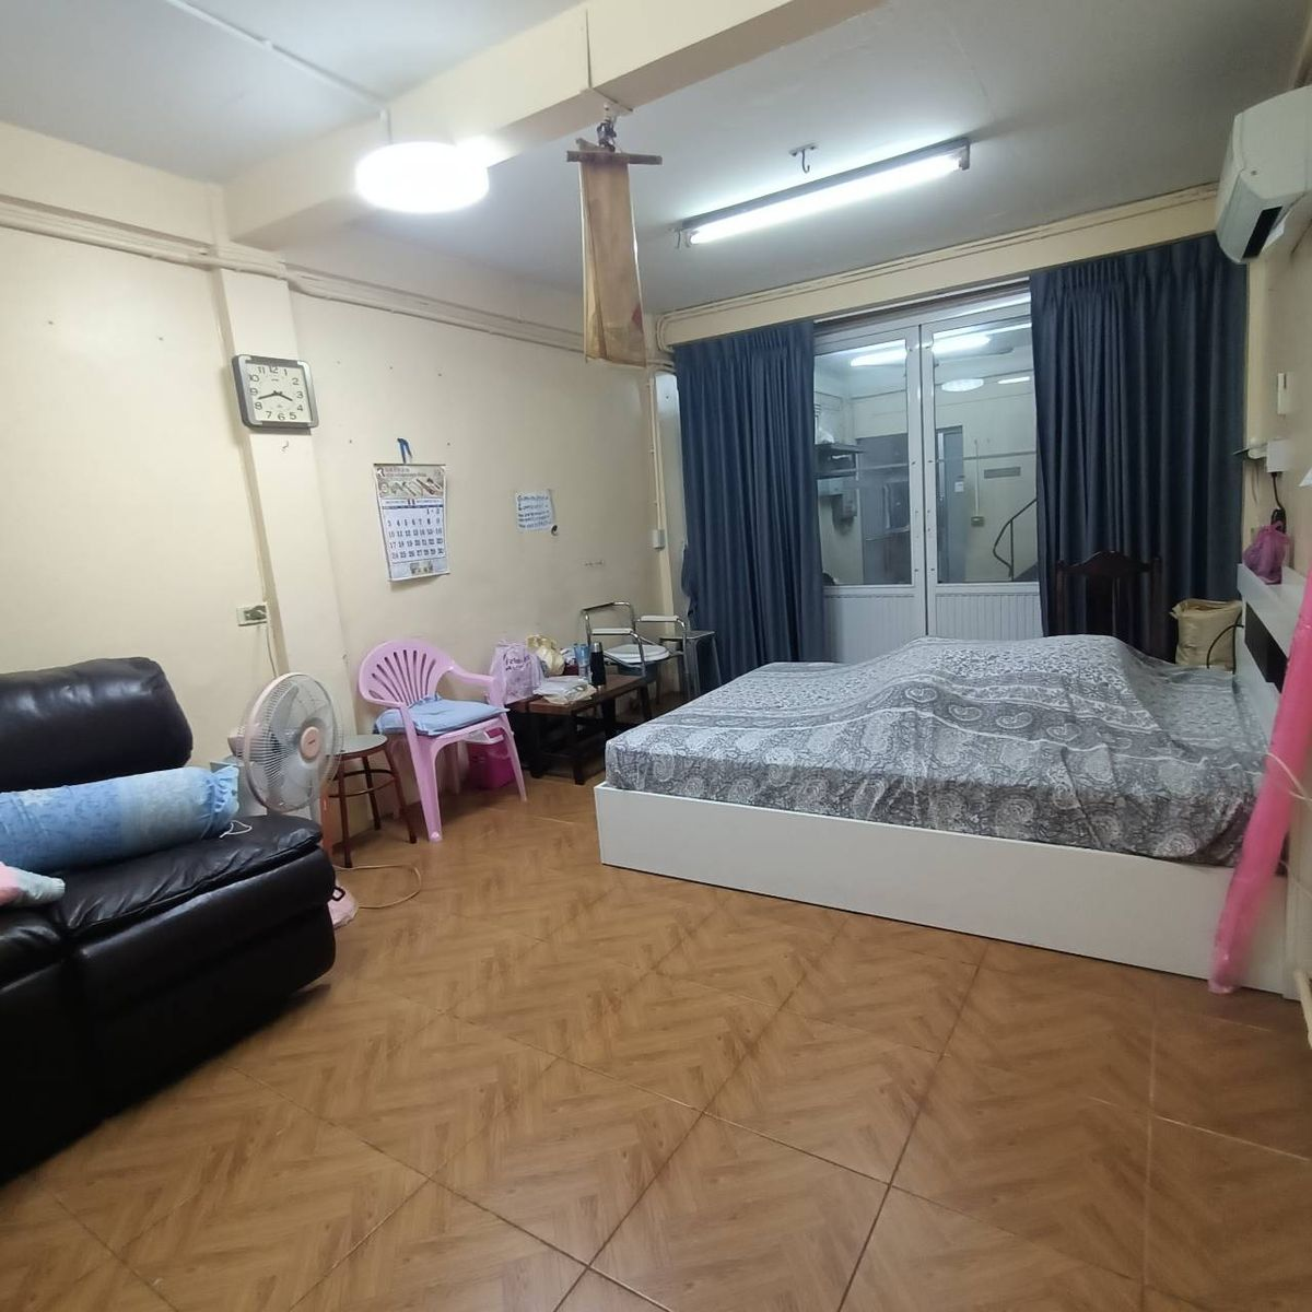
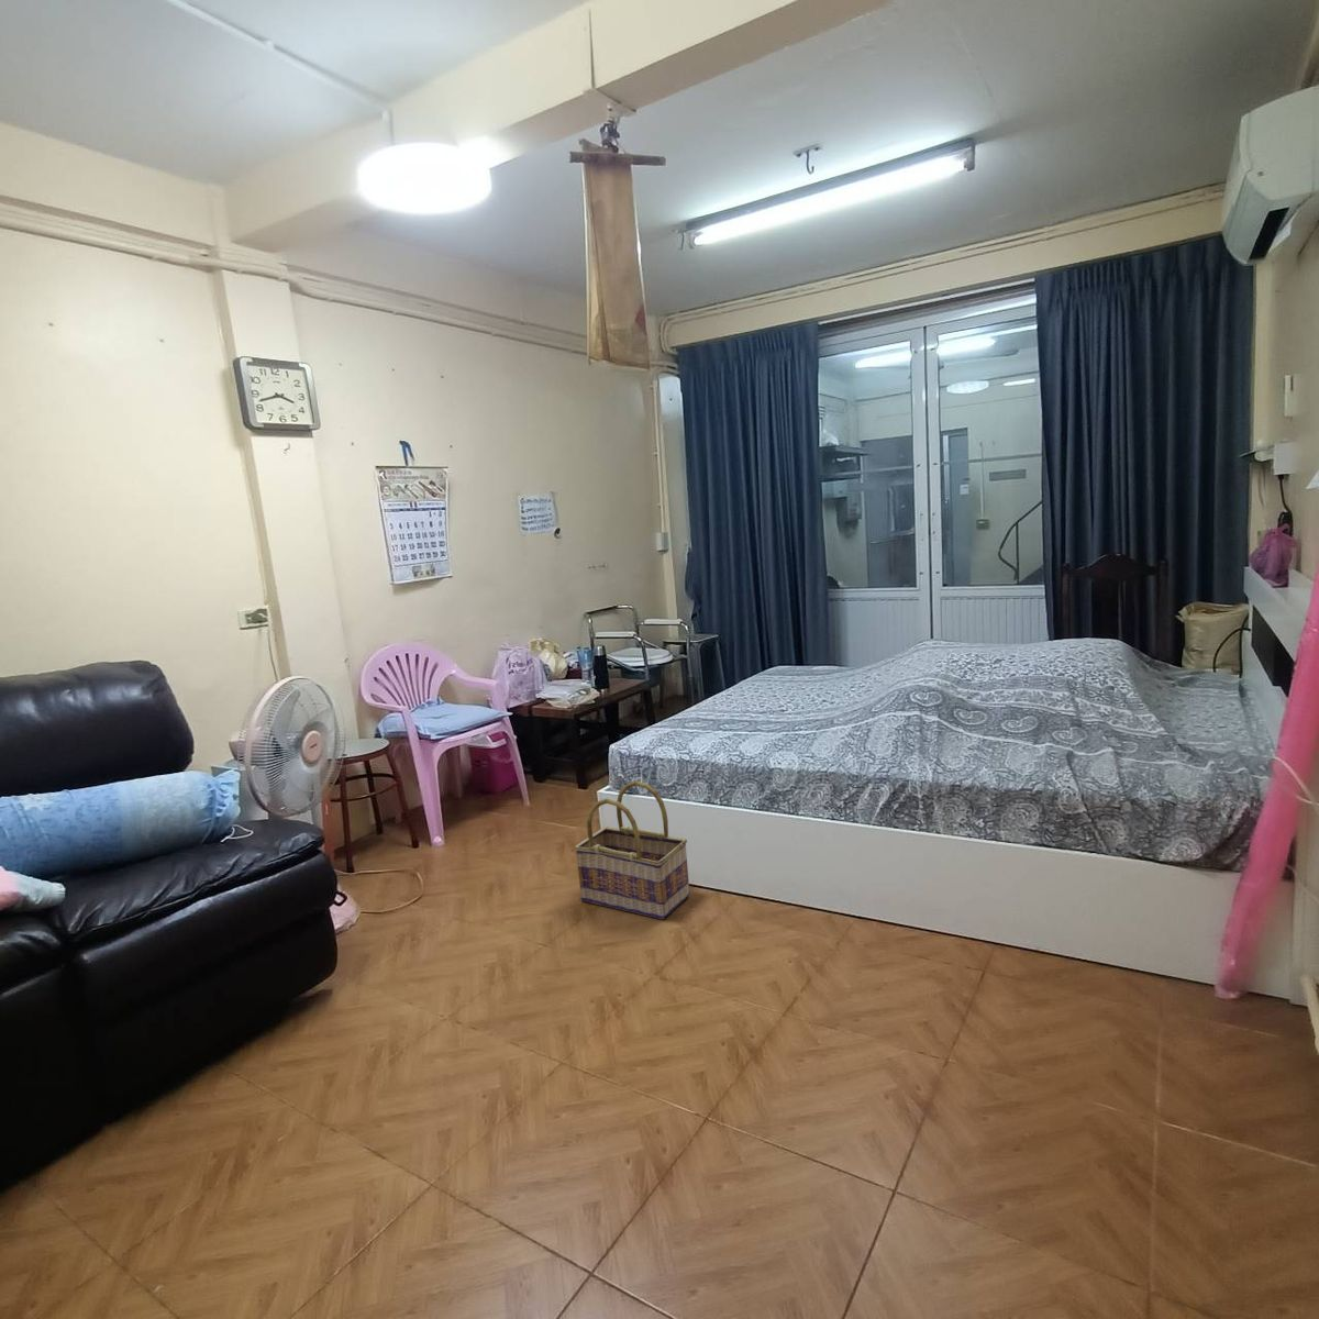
+ basket (629, 844)
